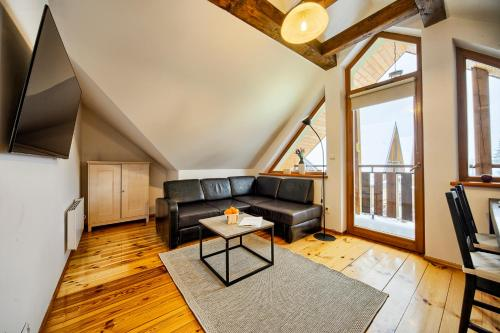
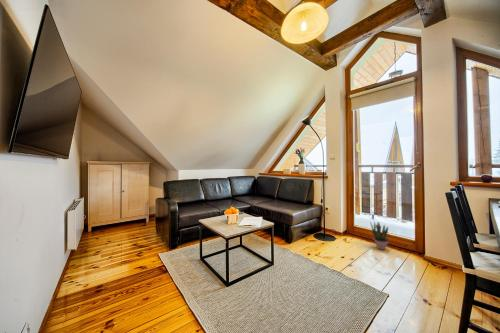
+ potted plant (379, 235)
